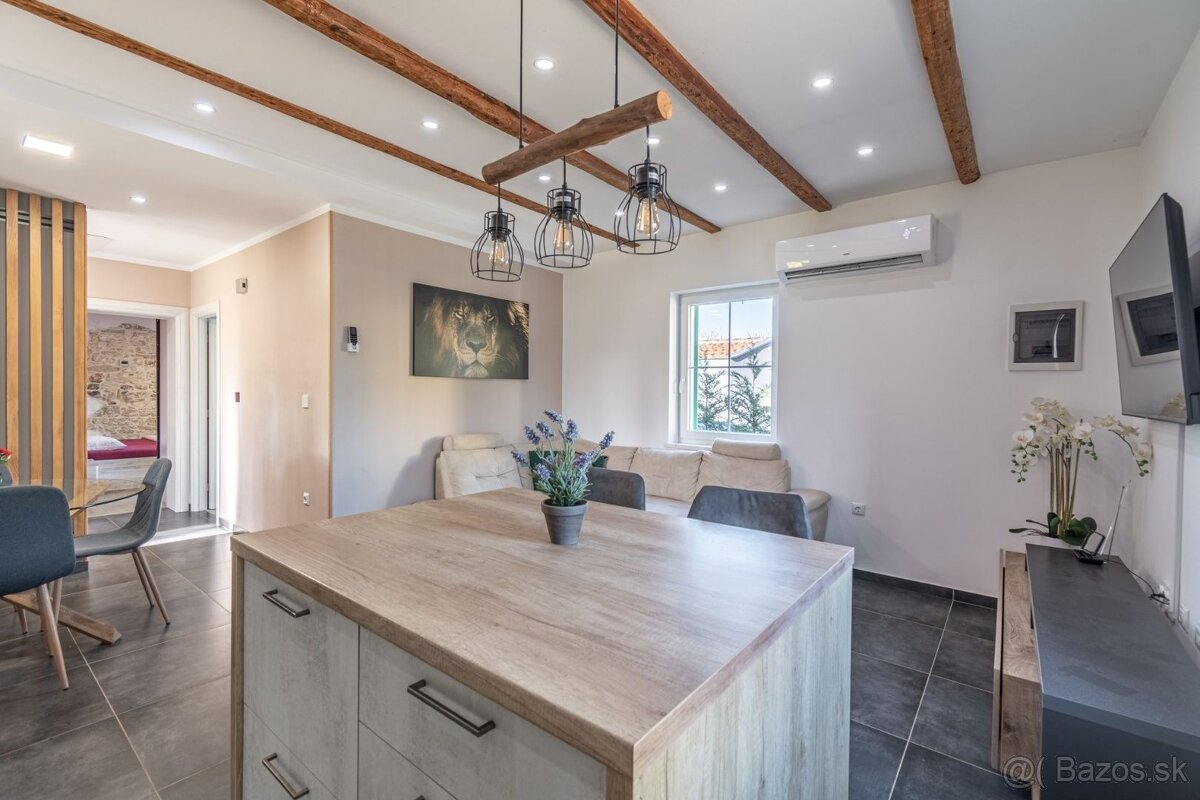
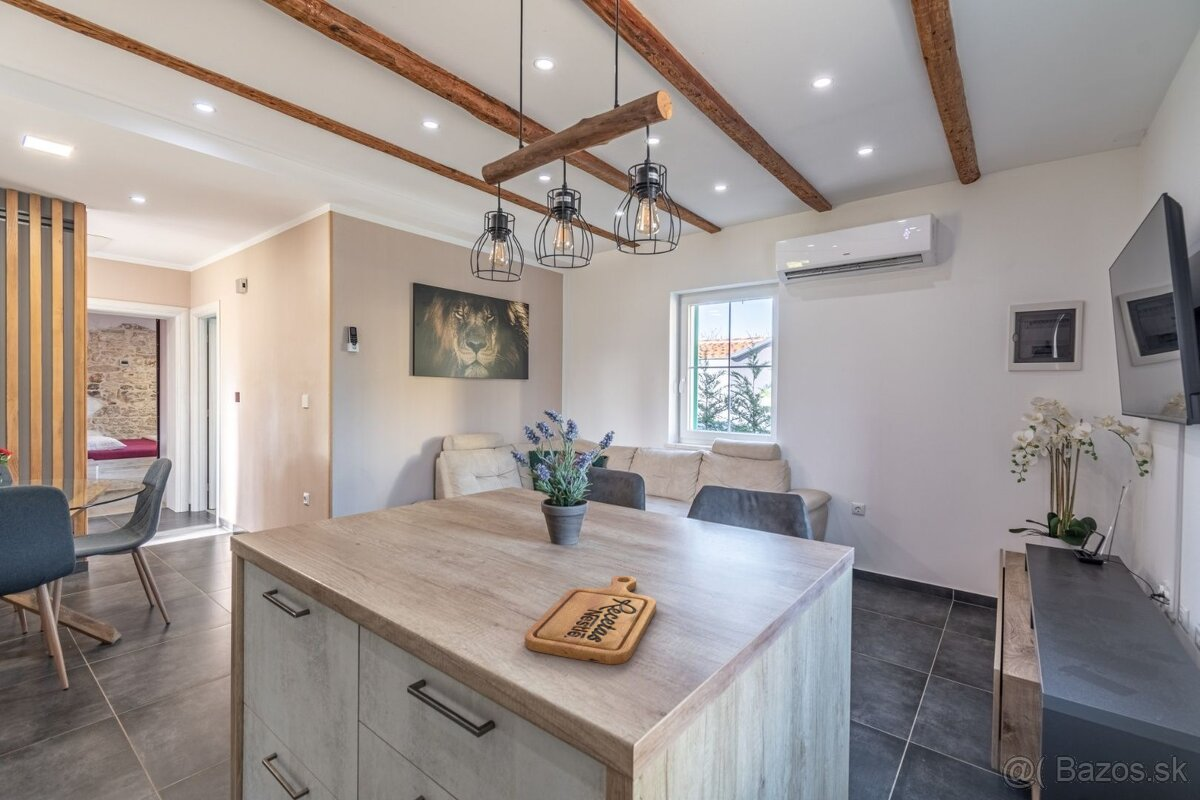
+ cutting board (603, 610)
